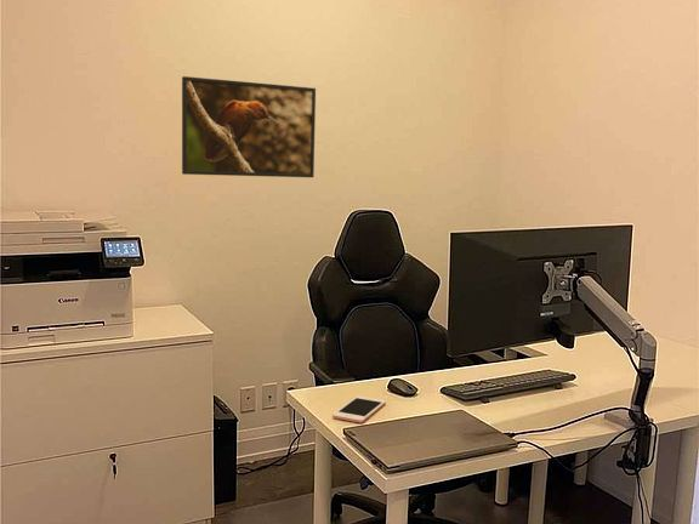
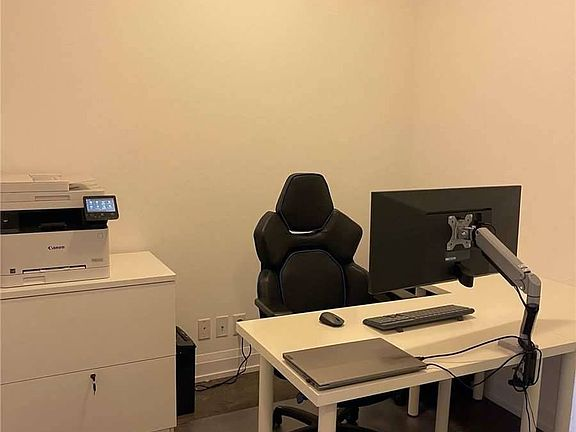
- cell phone (359, 409)
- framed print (251, 129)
